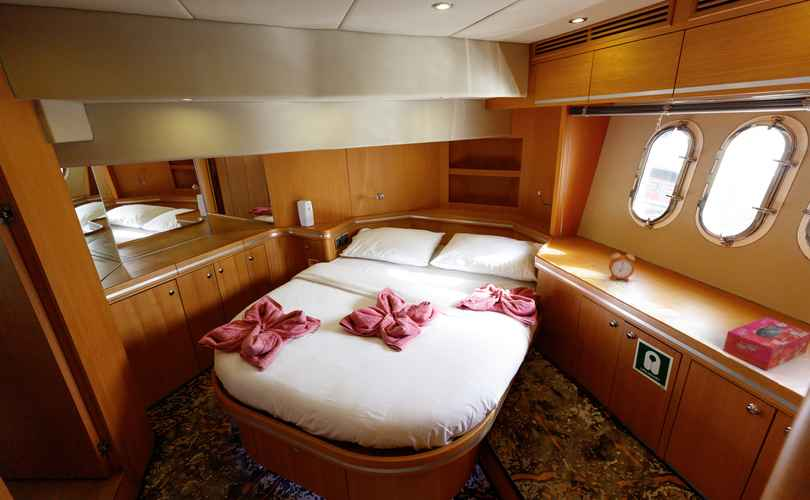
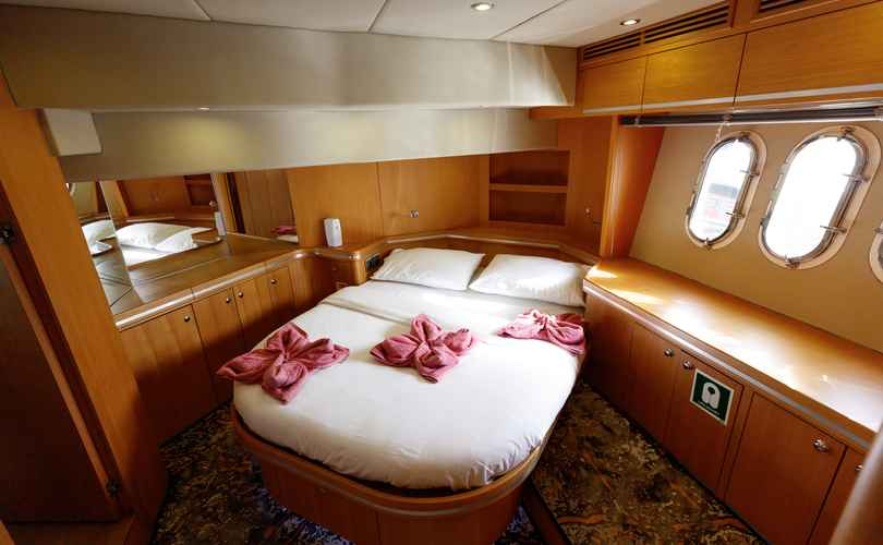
- alarm clock (621, 264)
- tissue box (766, 341)
